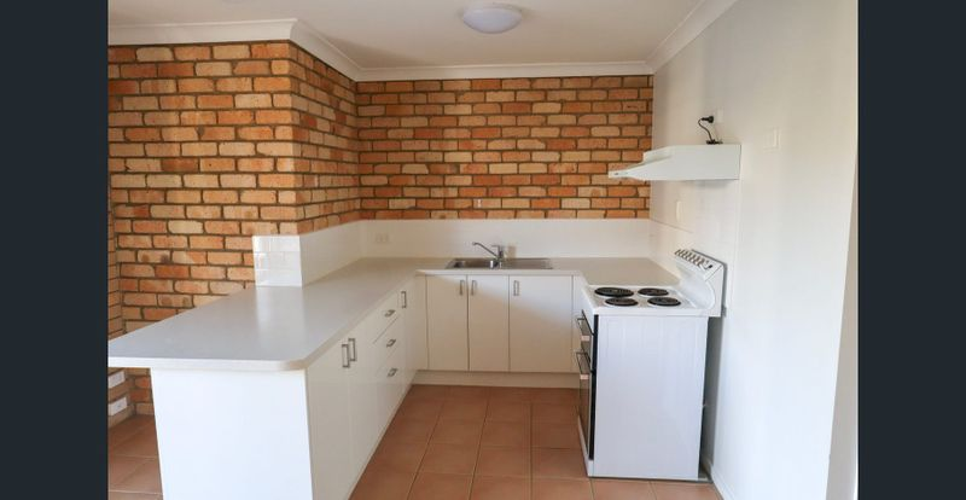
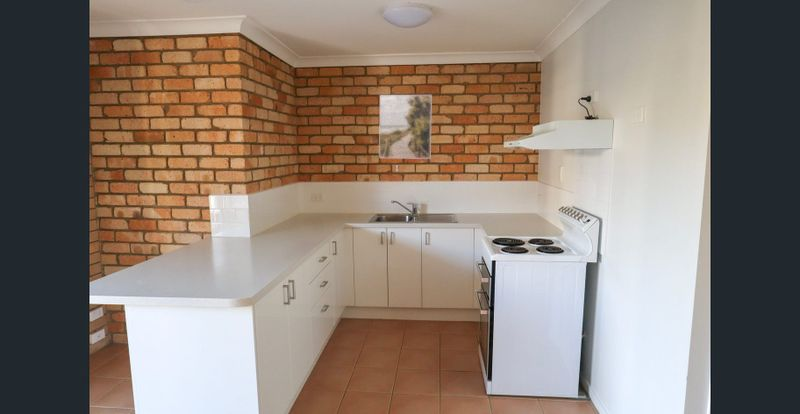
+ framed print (405, 126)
